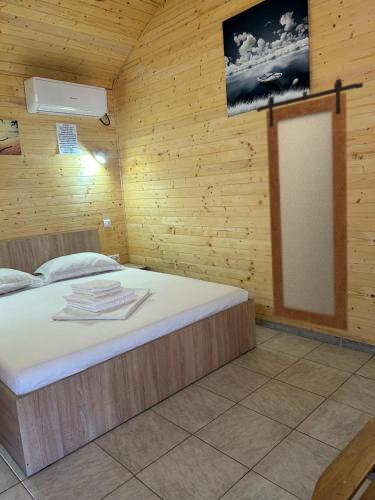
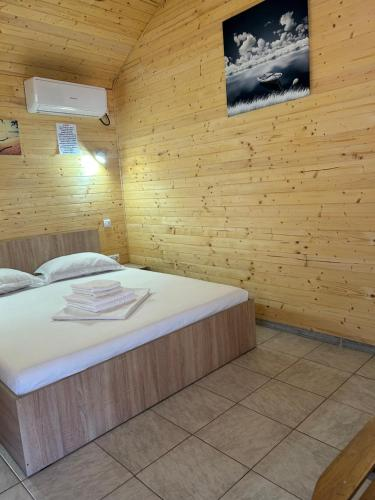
- home mirror (305, 210)
